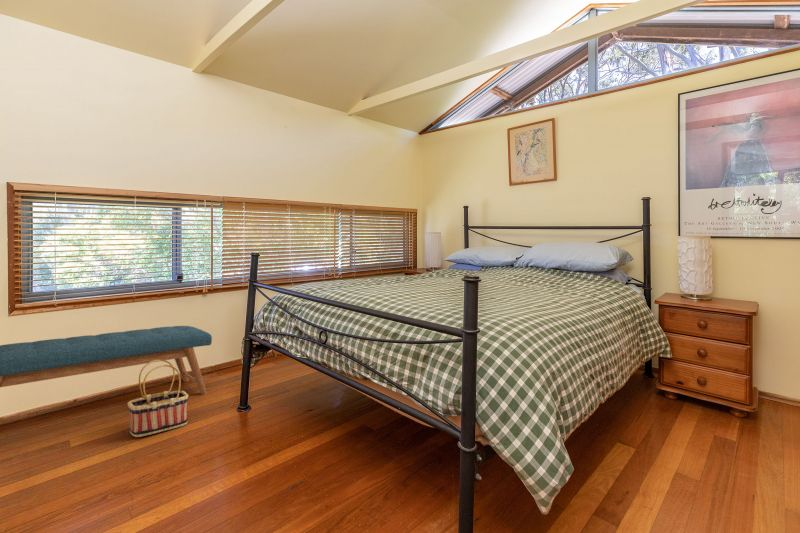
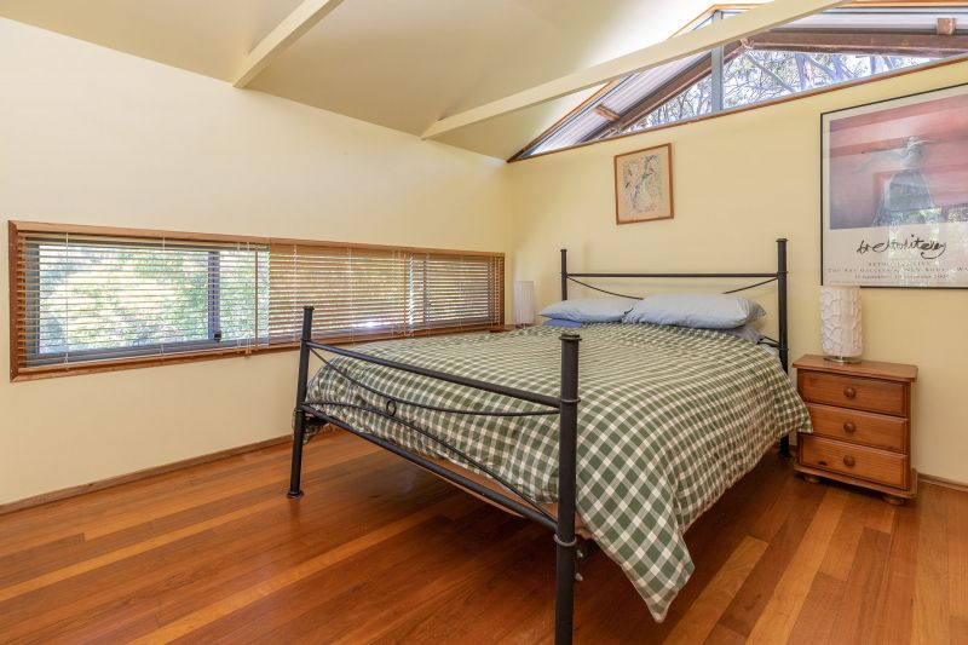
- bench (100, 370)
- basket (158, 395)
